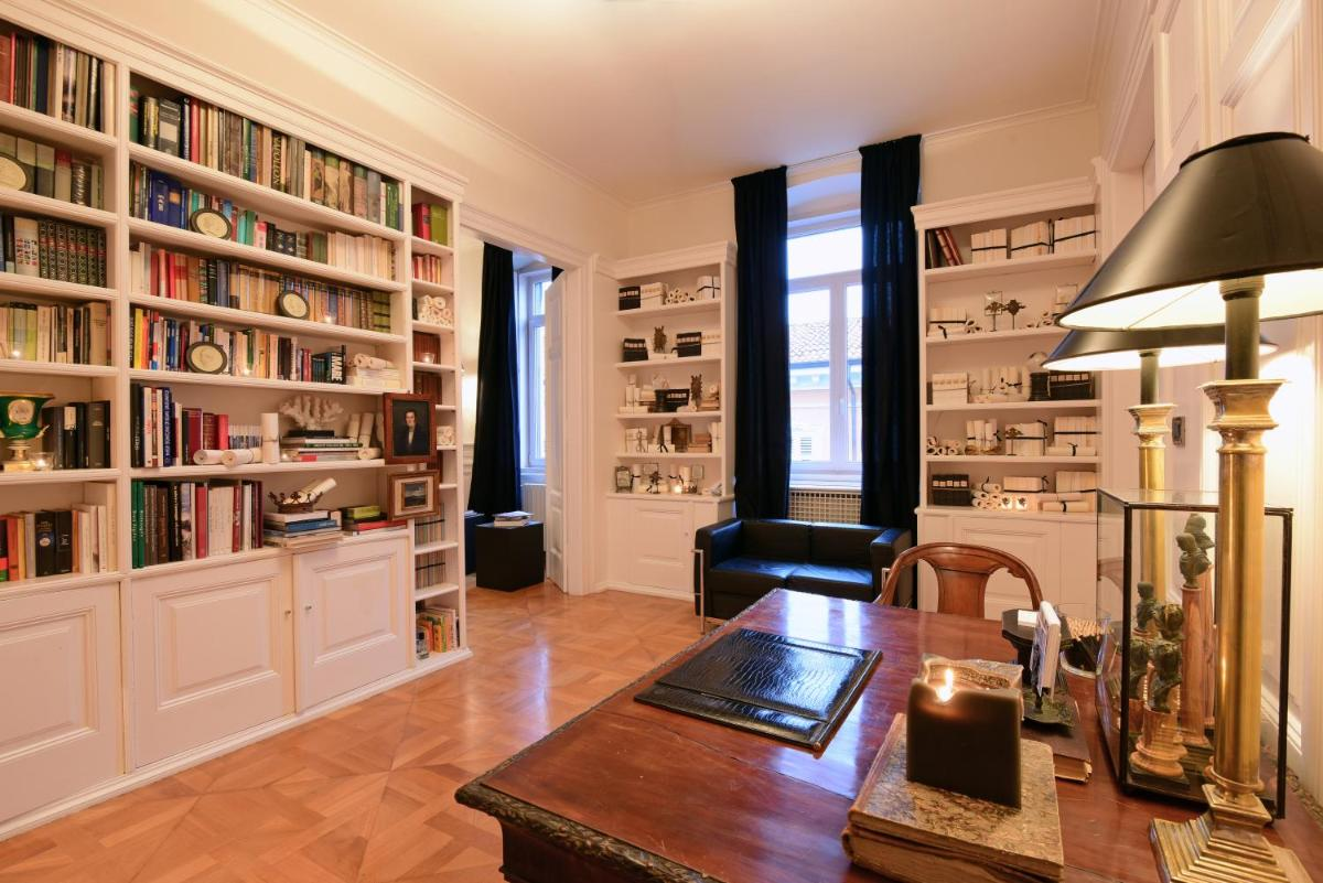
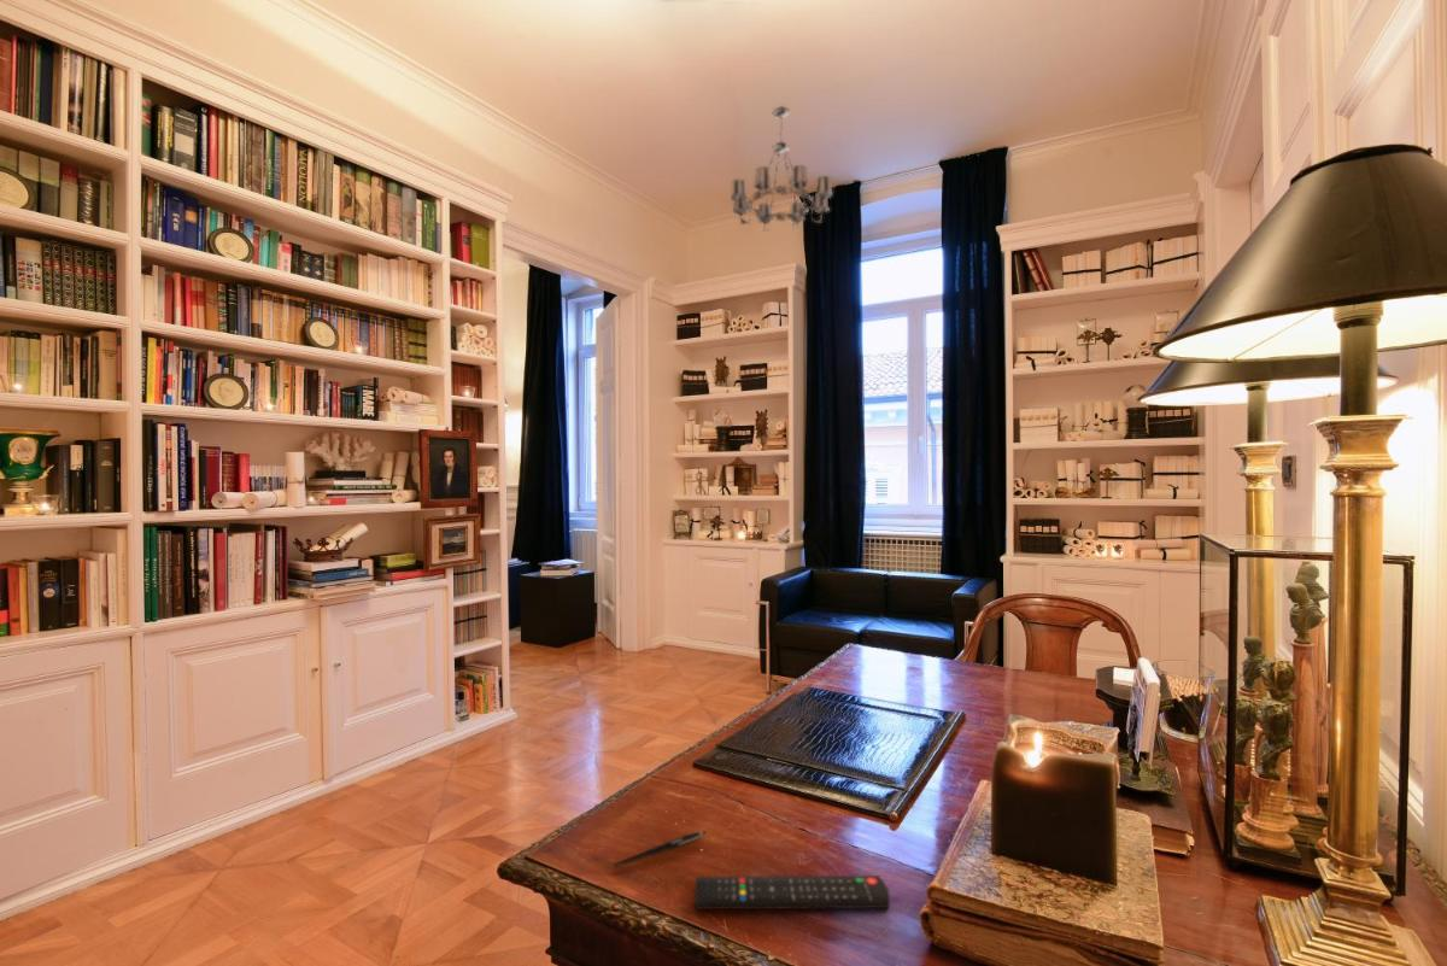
+ pen (661, 847)
+ chandelier (777, 165)
+ remote control (791, 894)
